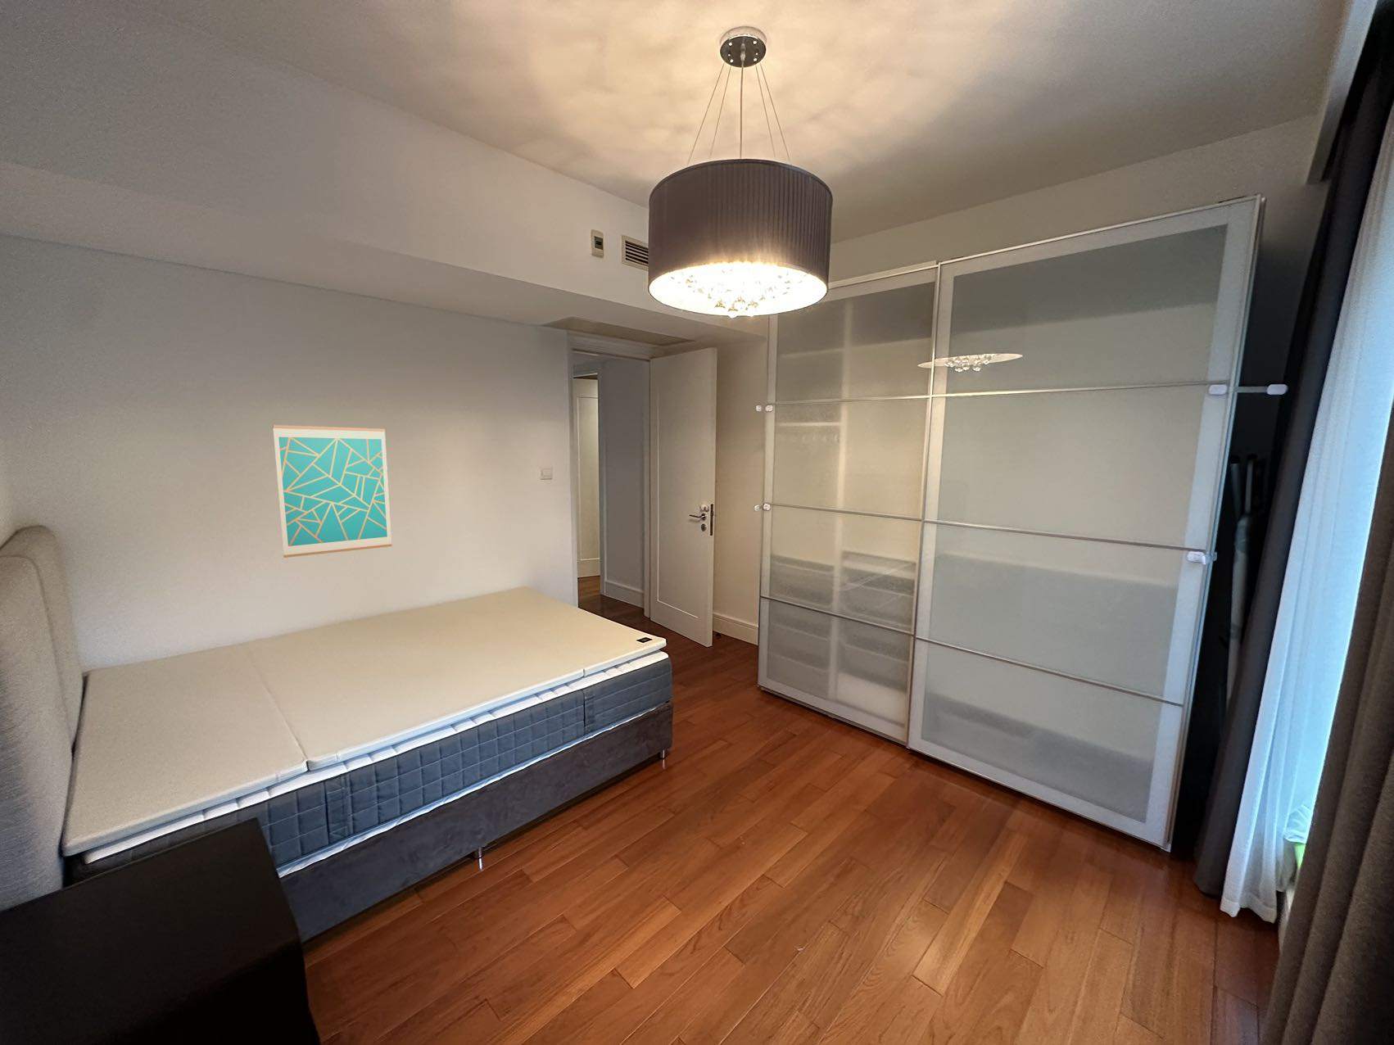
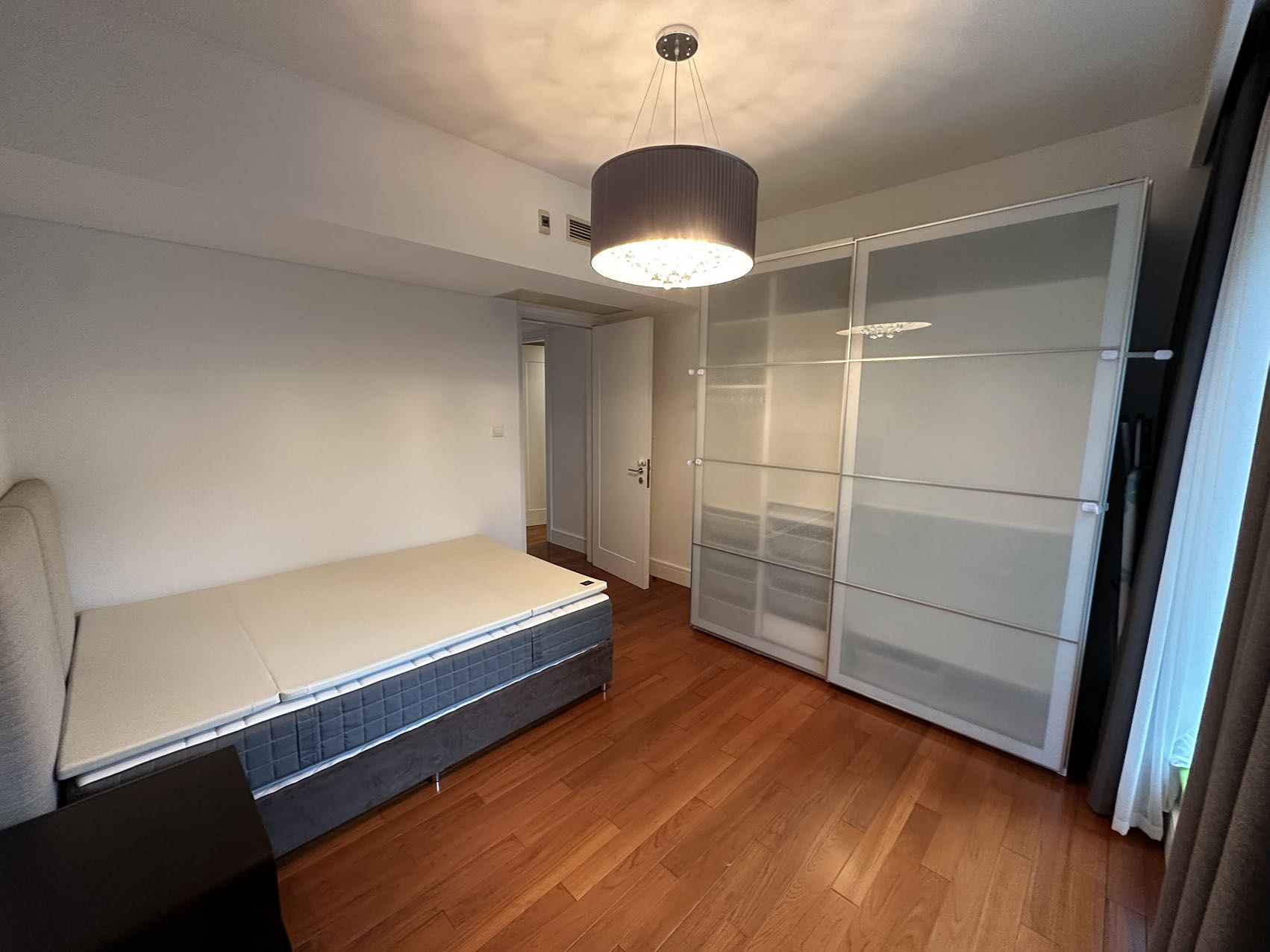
- wall art (337, 490)
